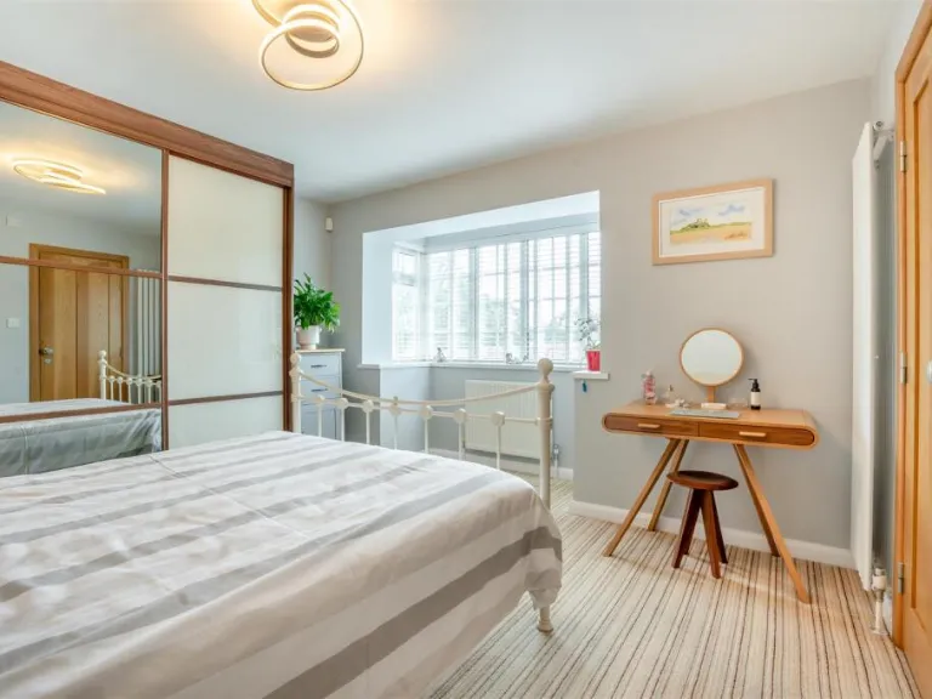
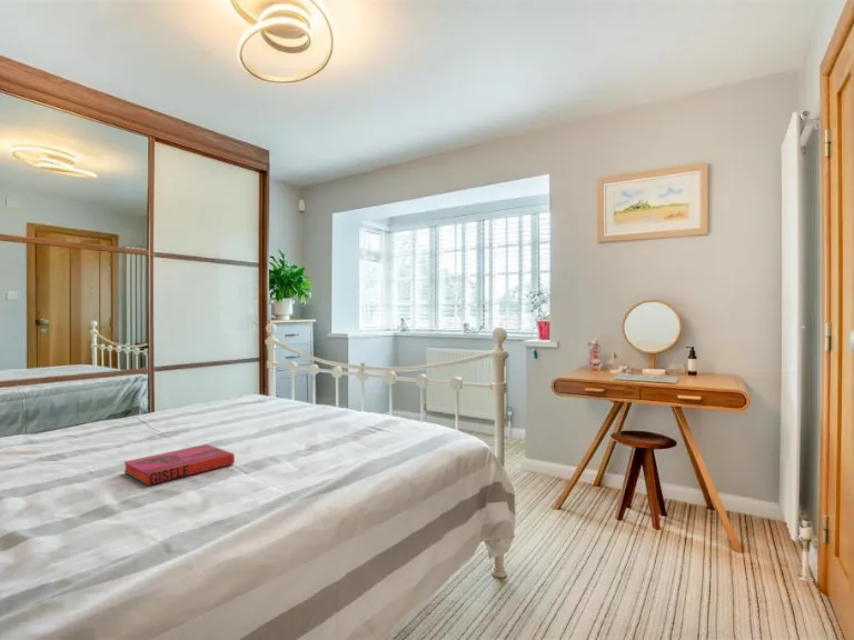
+ hardback book (180, 462)
